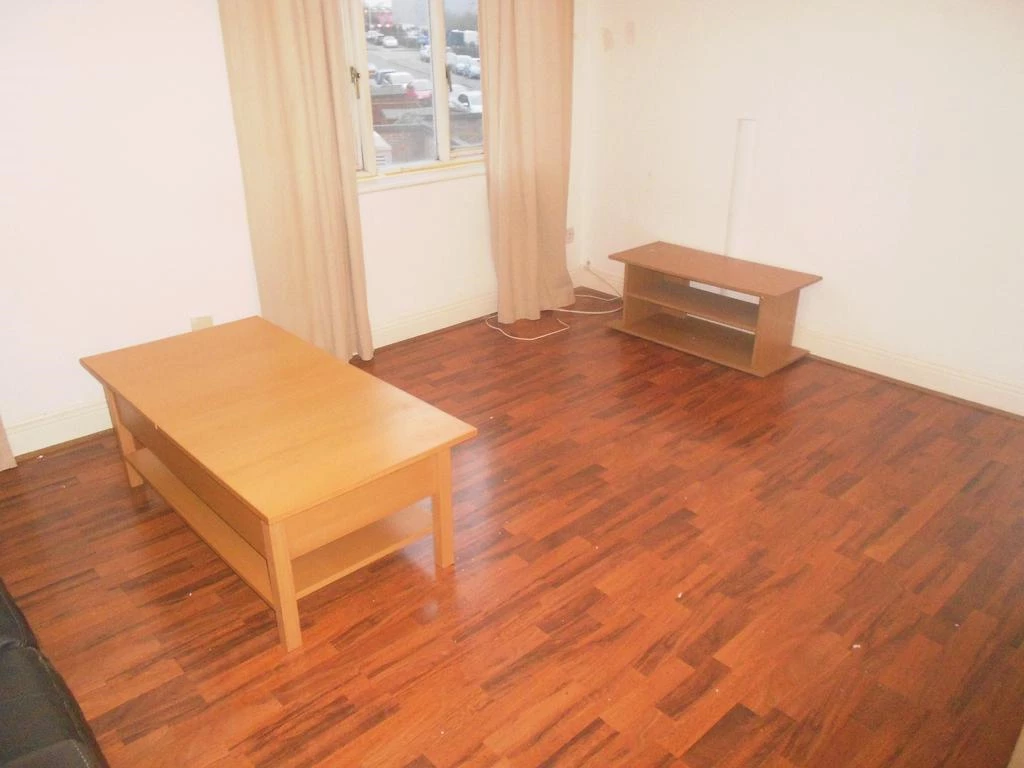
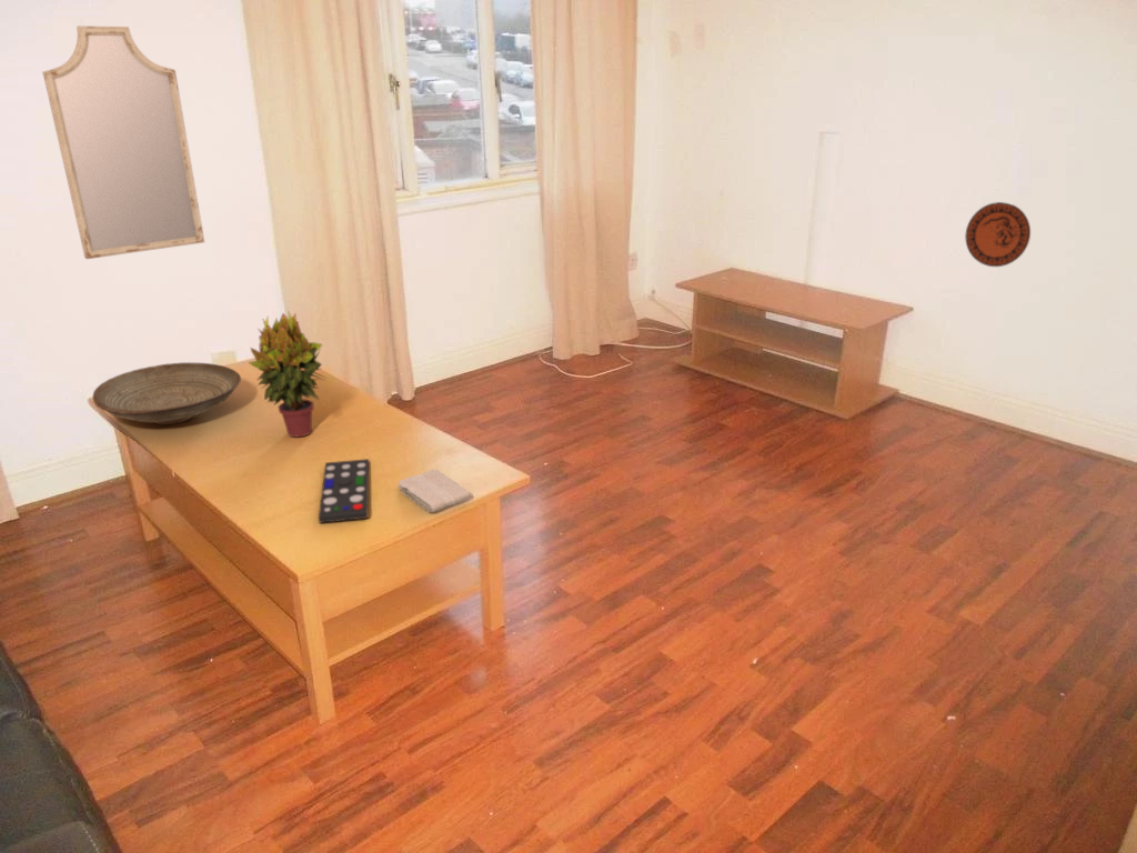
+ remote control (344, 488)
+ washcloth (433, 489)
+ potted plant (291, 374)
+ decorative bowl (171, 400)
+ home mirror (127, 143)
+ decorative plate (997, 234)
